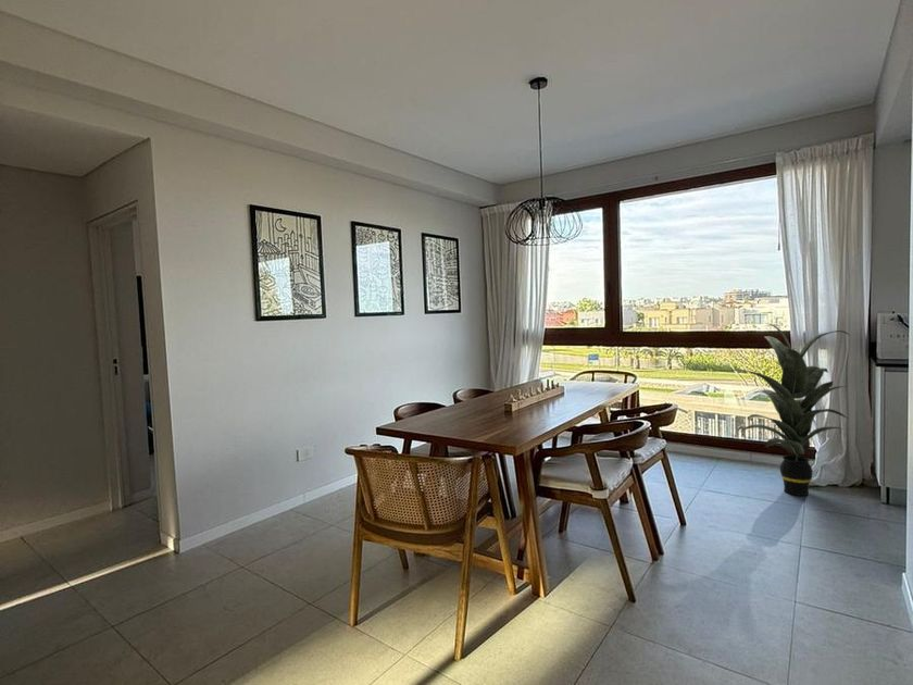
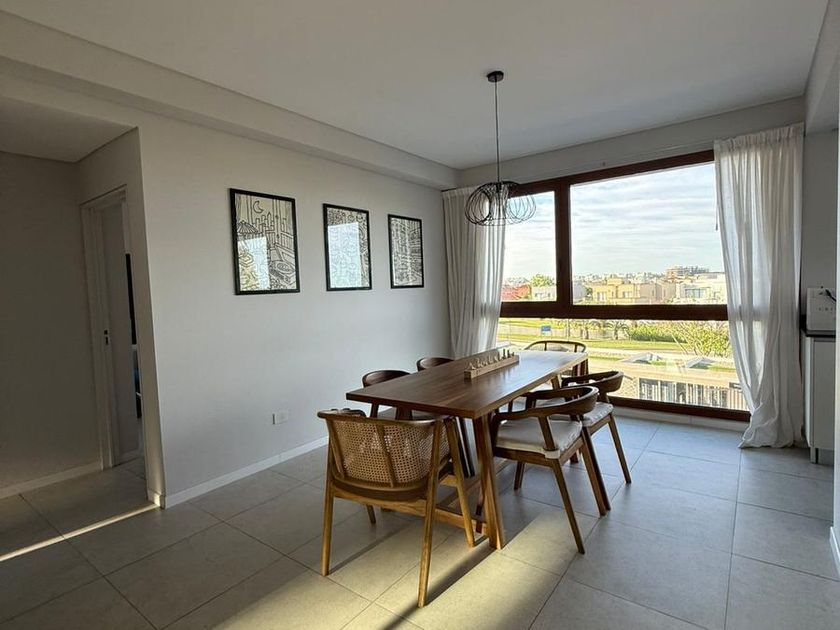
- indoor plant (788, 407)
